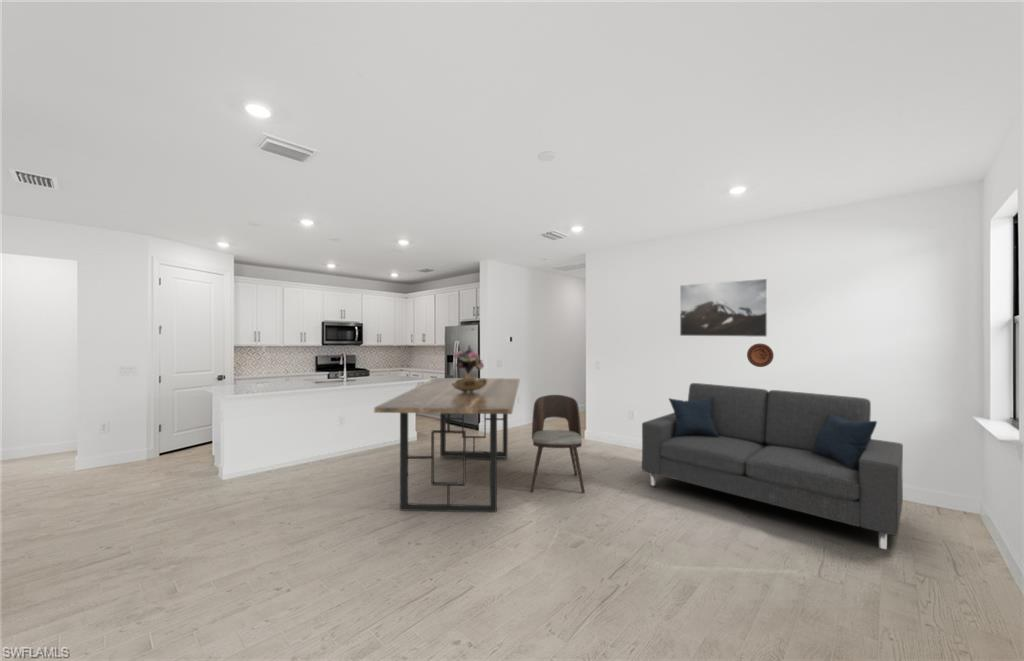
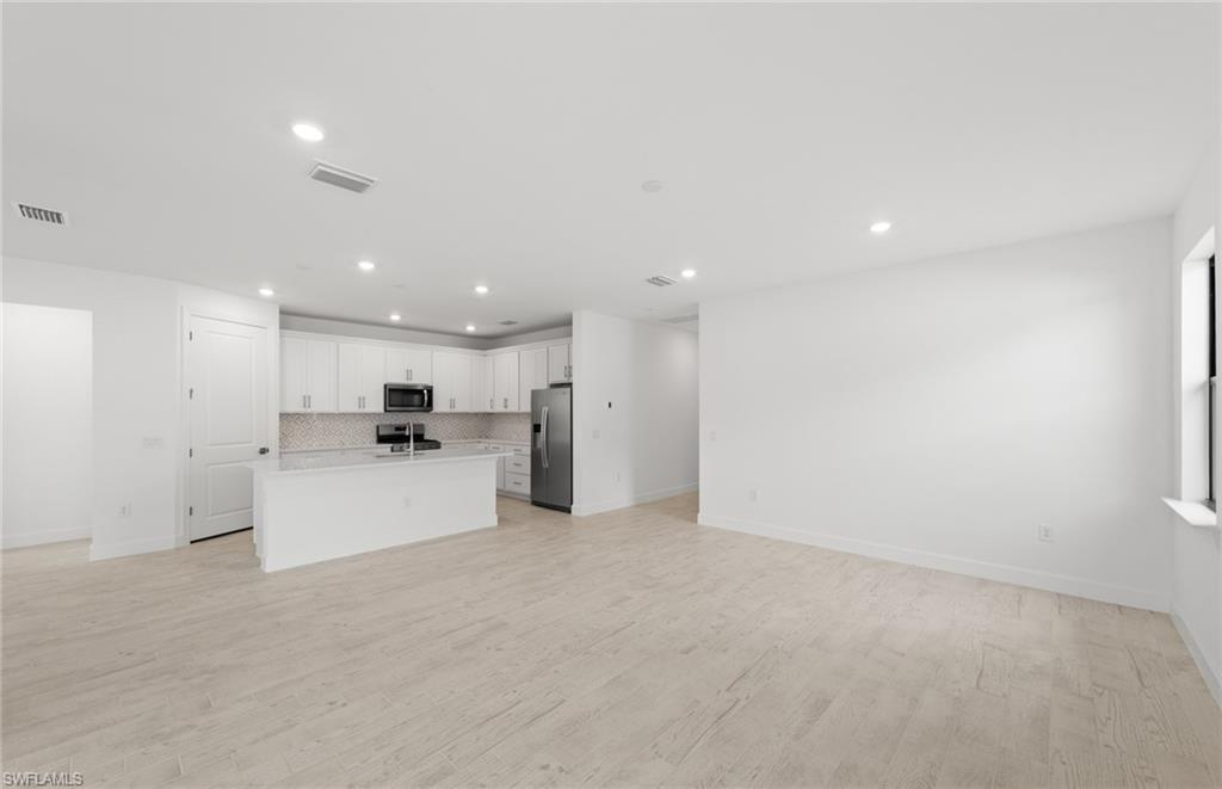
- decorative plate (760, 355)
- dining chair (556, 440)
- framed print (721, 309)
- dining table (463, 434)
- bouquet (469, 369)
- sofa (758, 447)
